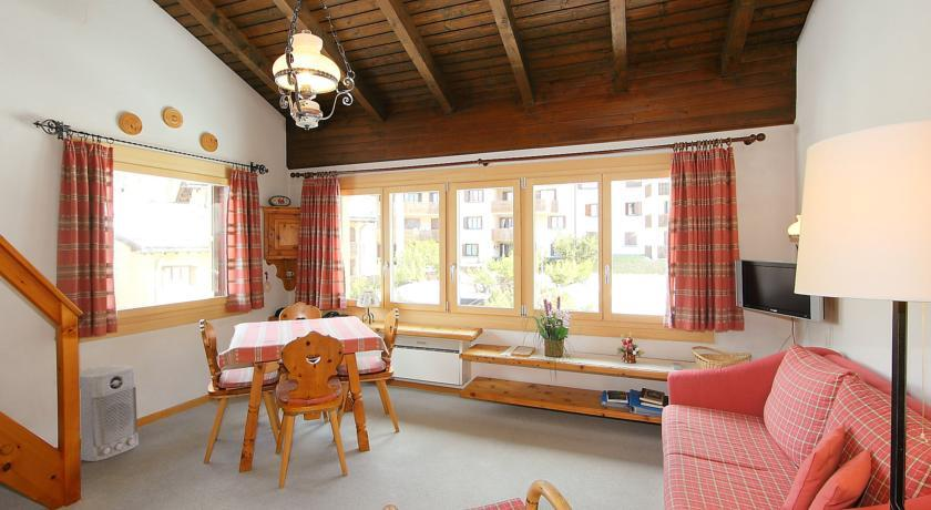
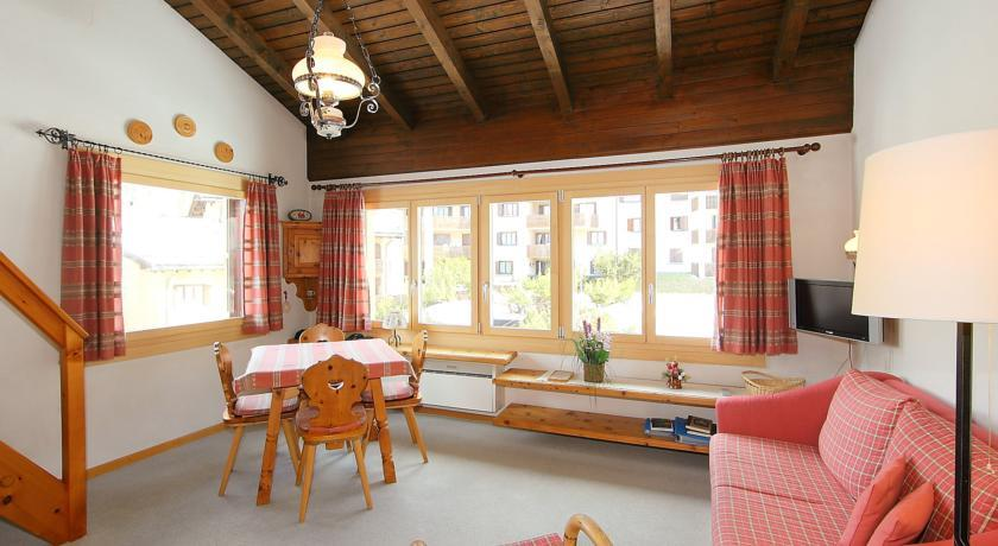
- air purifier (103, 409)
